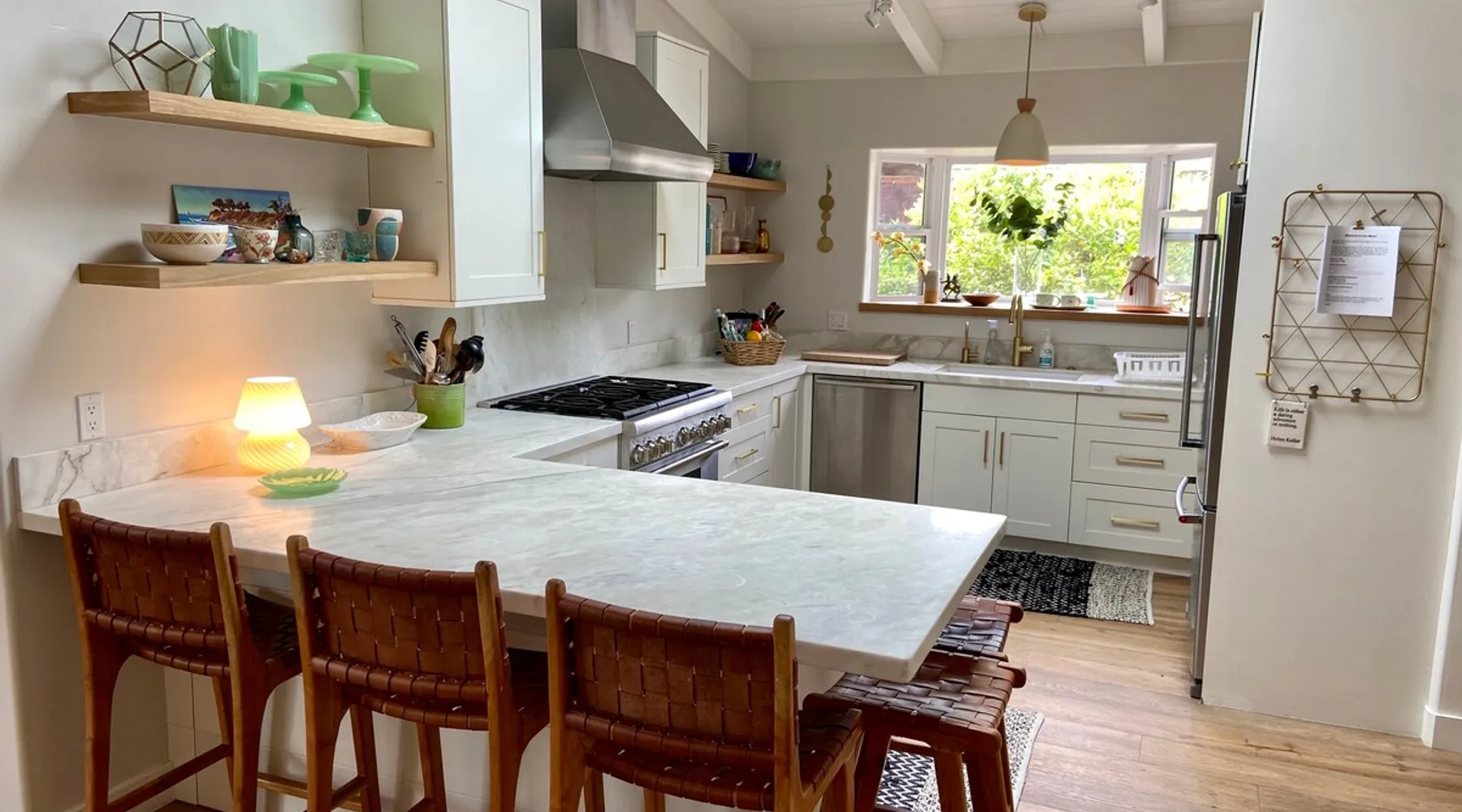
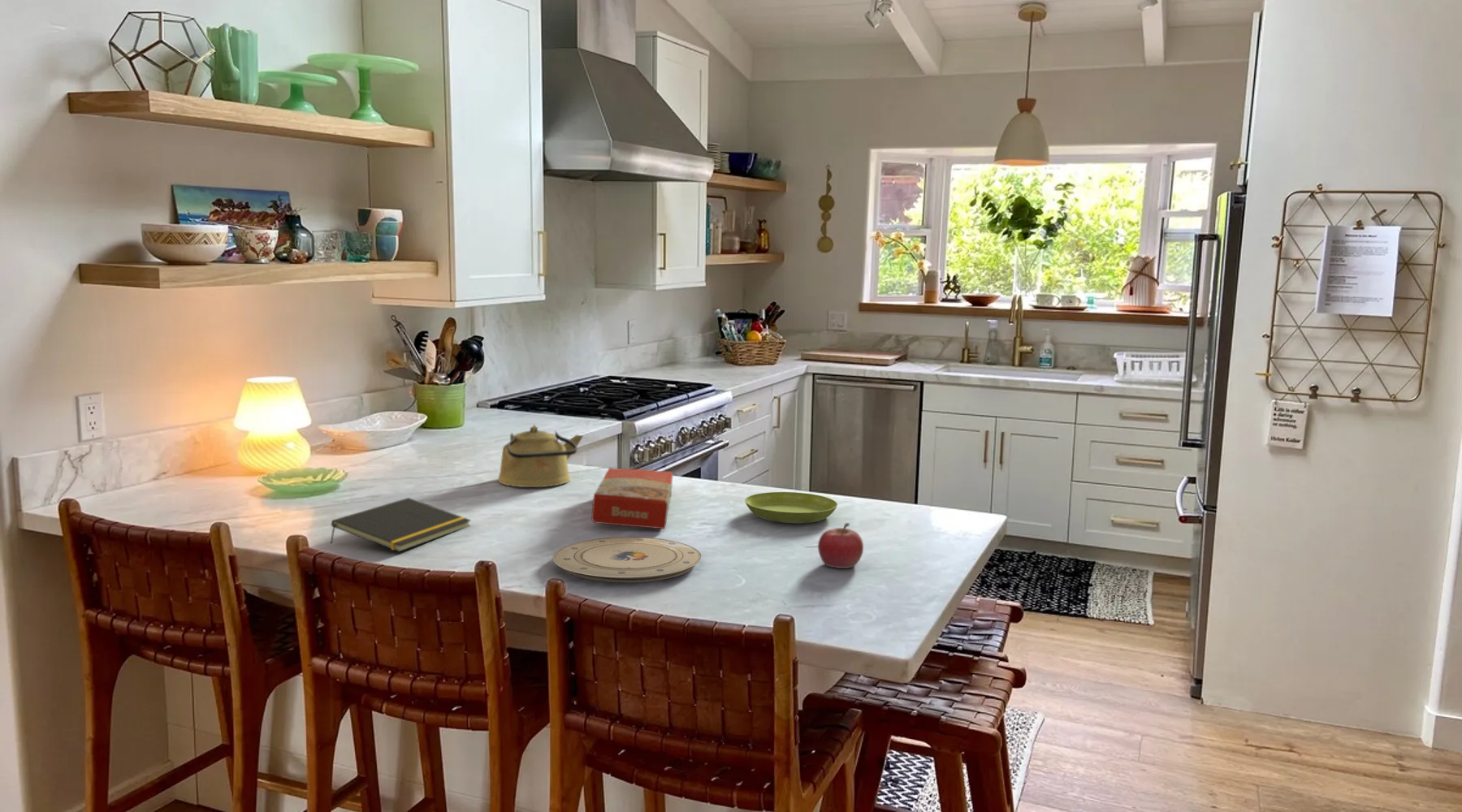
+ notepad (404, 523)
+ fruit (841, 543)
+ plate (627, 559)
+ kettle (542, 451)
+ saucer (790, 508)
+ macaroni box (634, 495)
